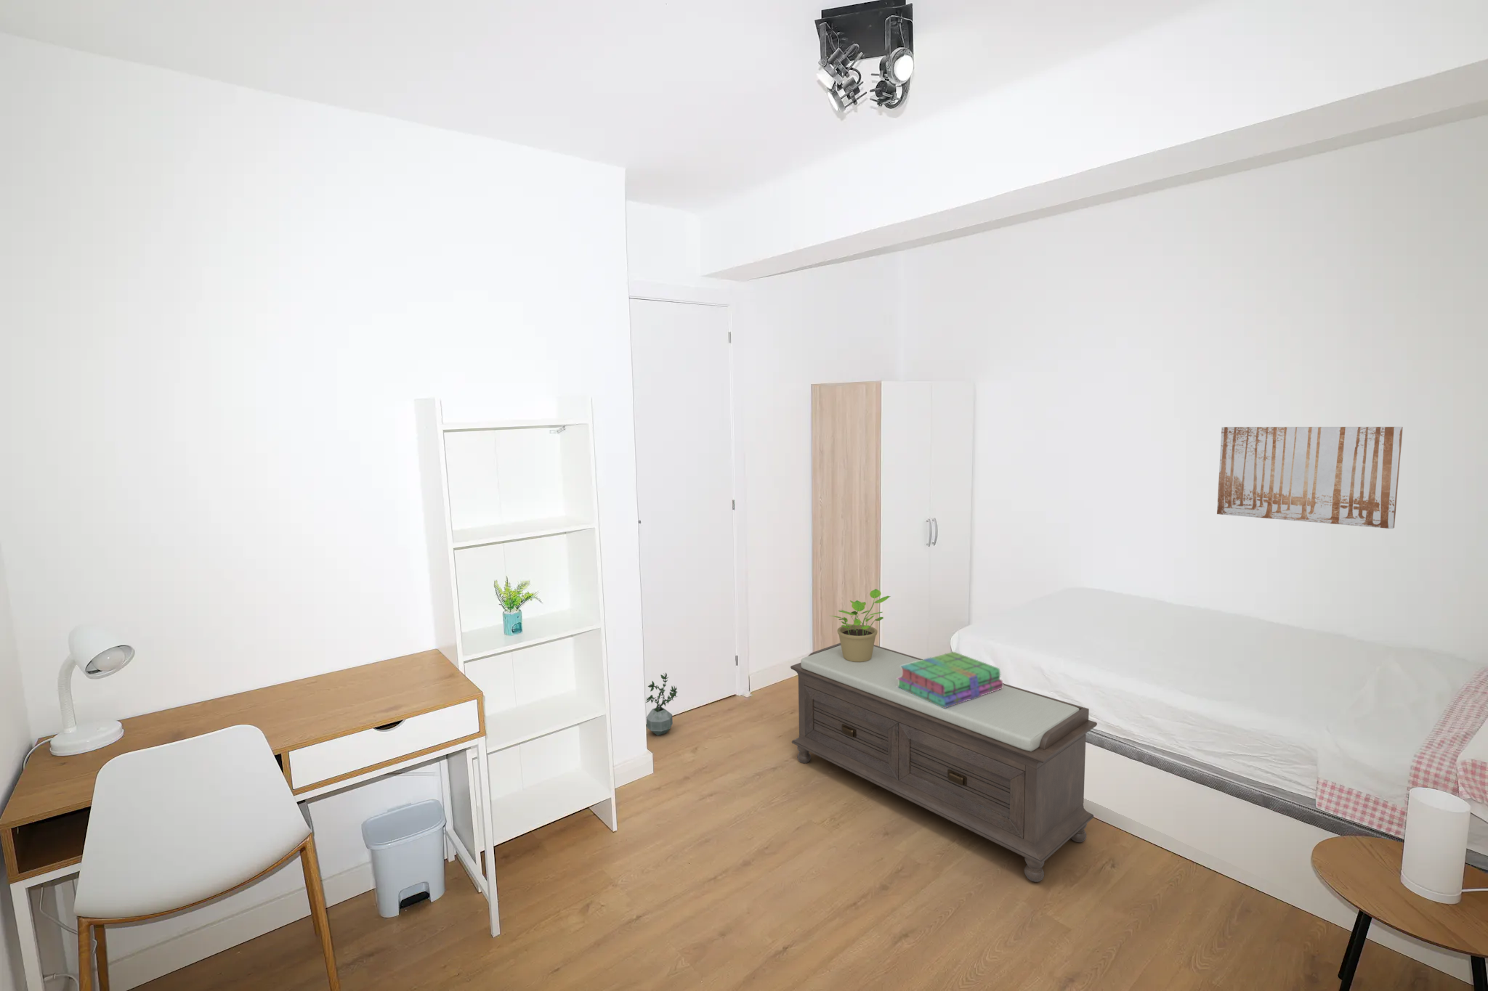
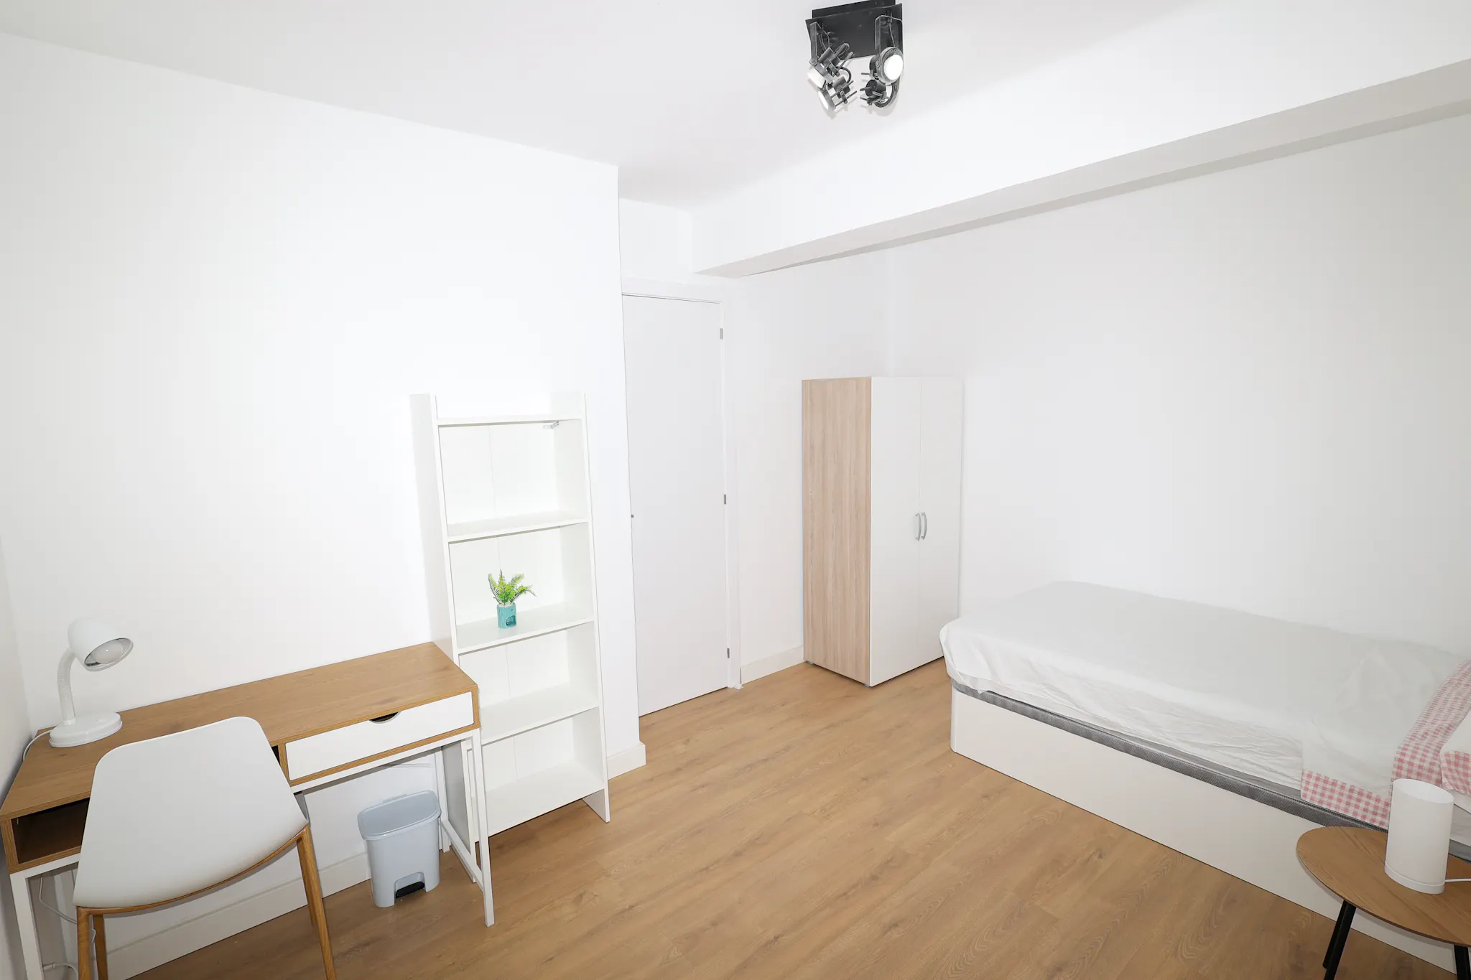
- potted plant (857, 625)
- wall art (1302, 474)
- stack of books (949, 677)
- bench (926, 739)
- potted plant (662, 702)
